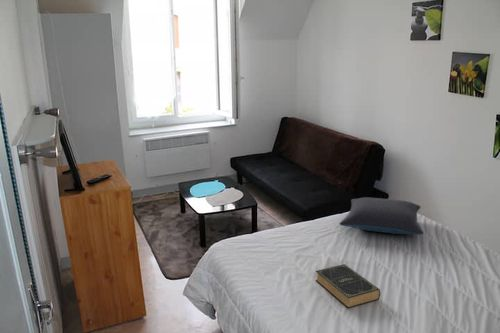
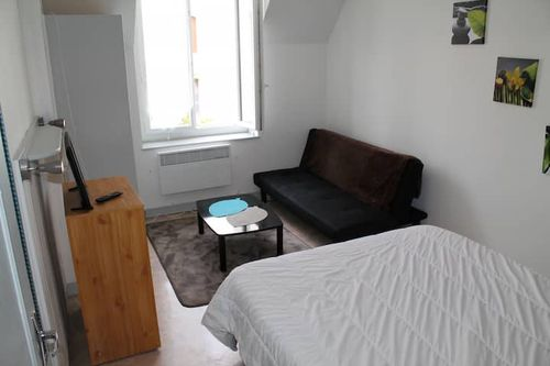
- book (346, 284)
- pillow (382, 214)
